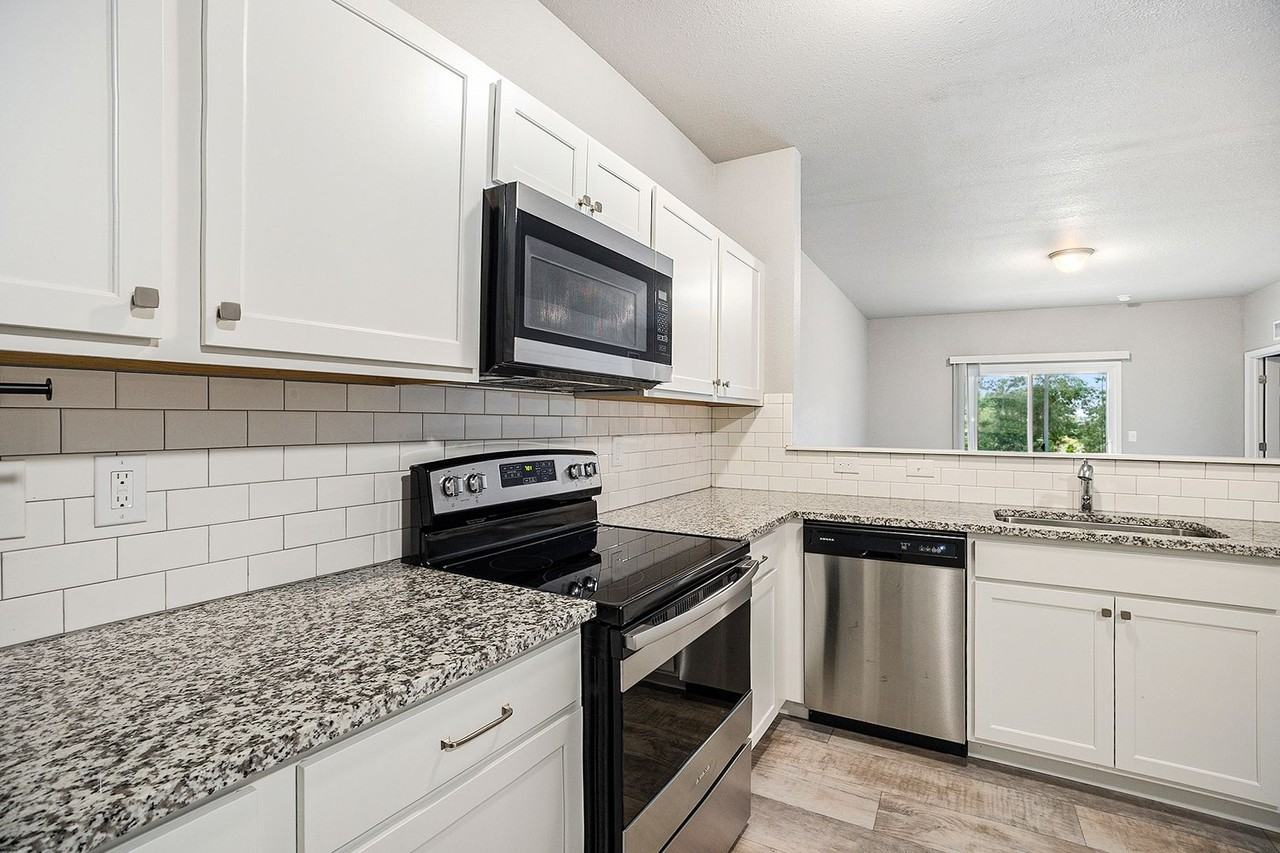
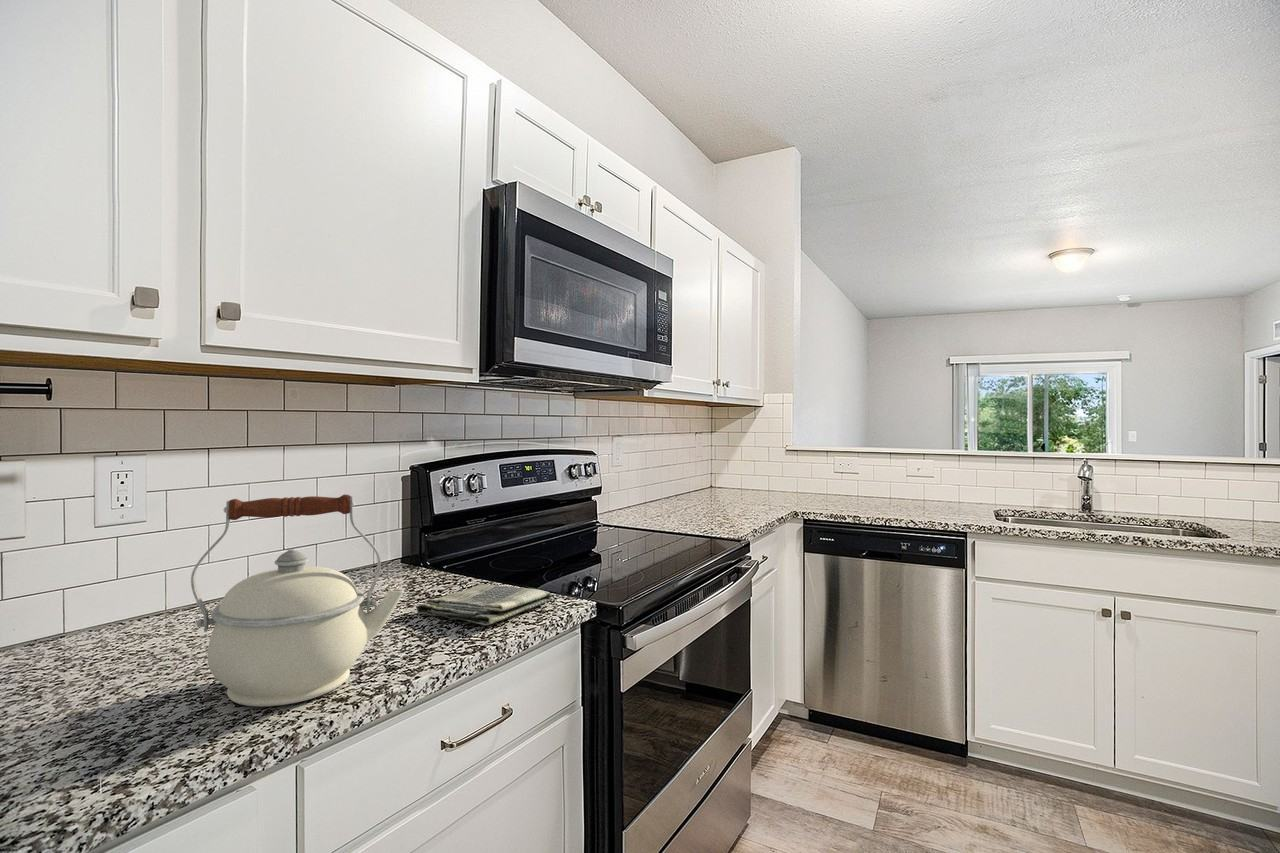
+ dish towel (485, 599)
+ kettle (305, 589)
